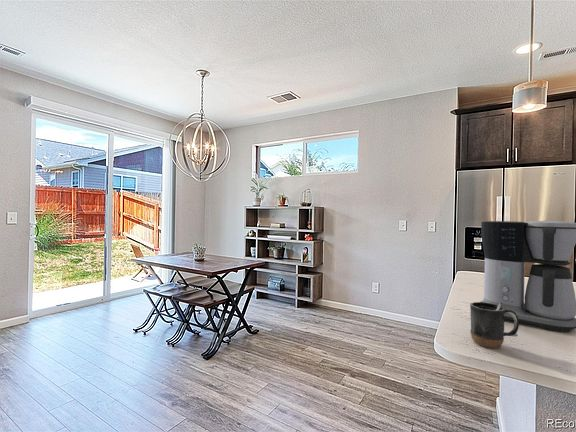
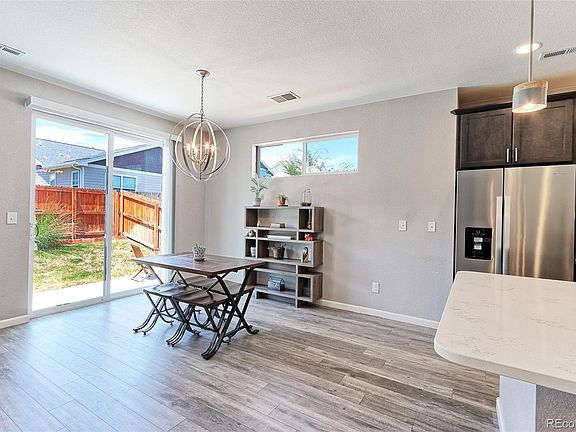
- coffee maker (524, 270)
- mug (493, 323)
